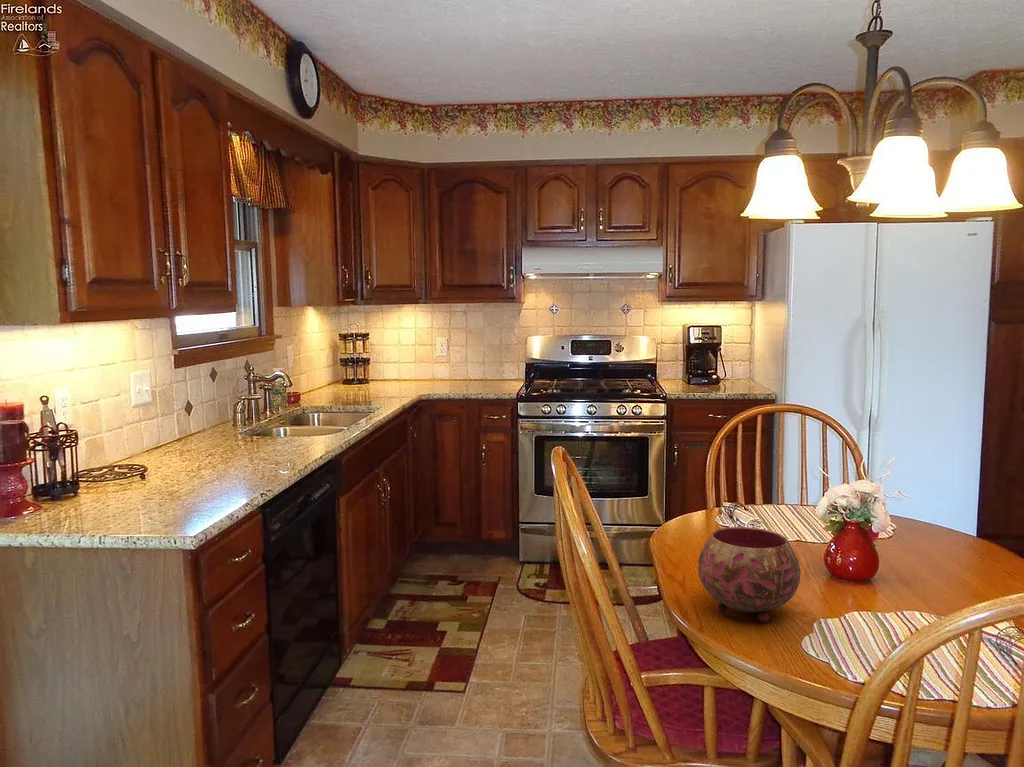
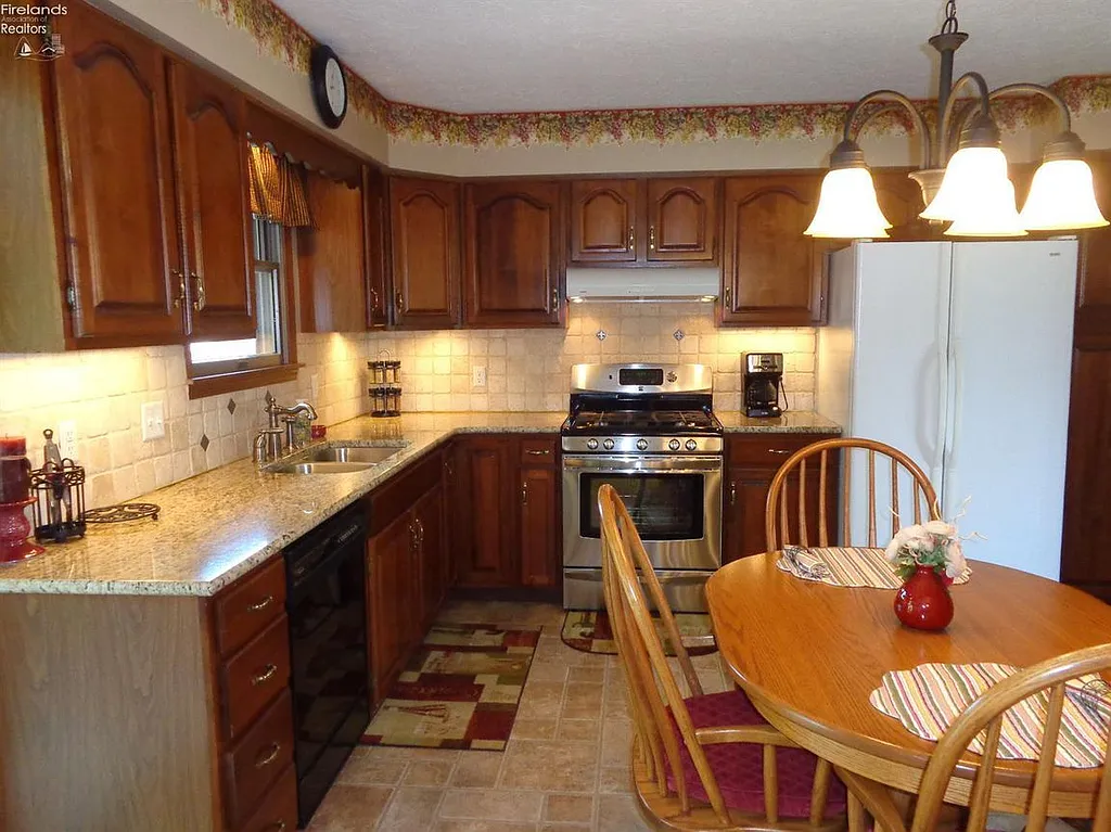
- bowl (748, 573)
